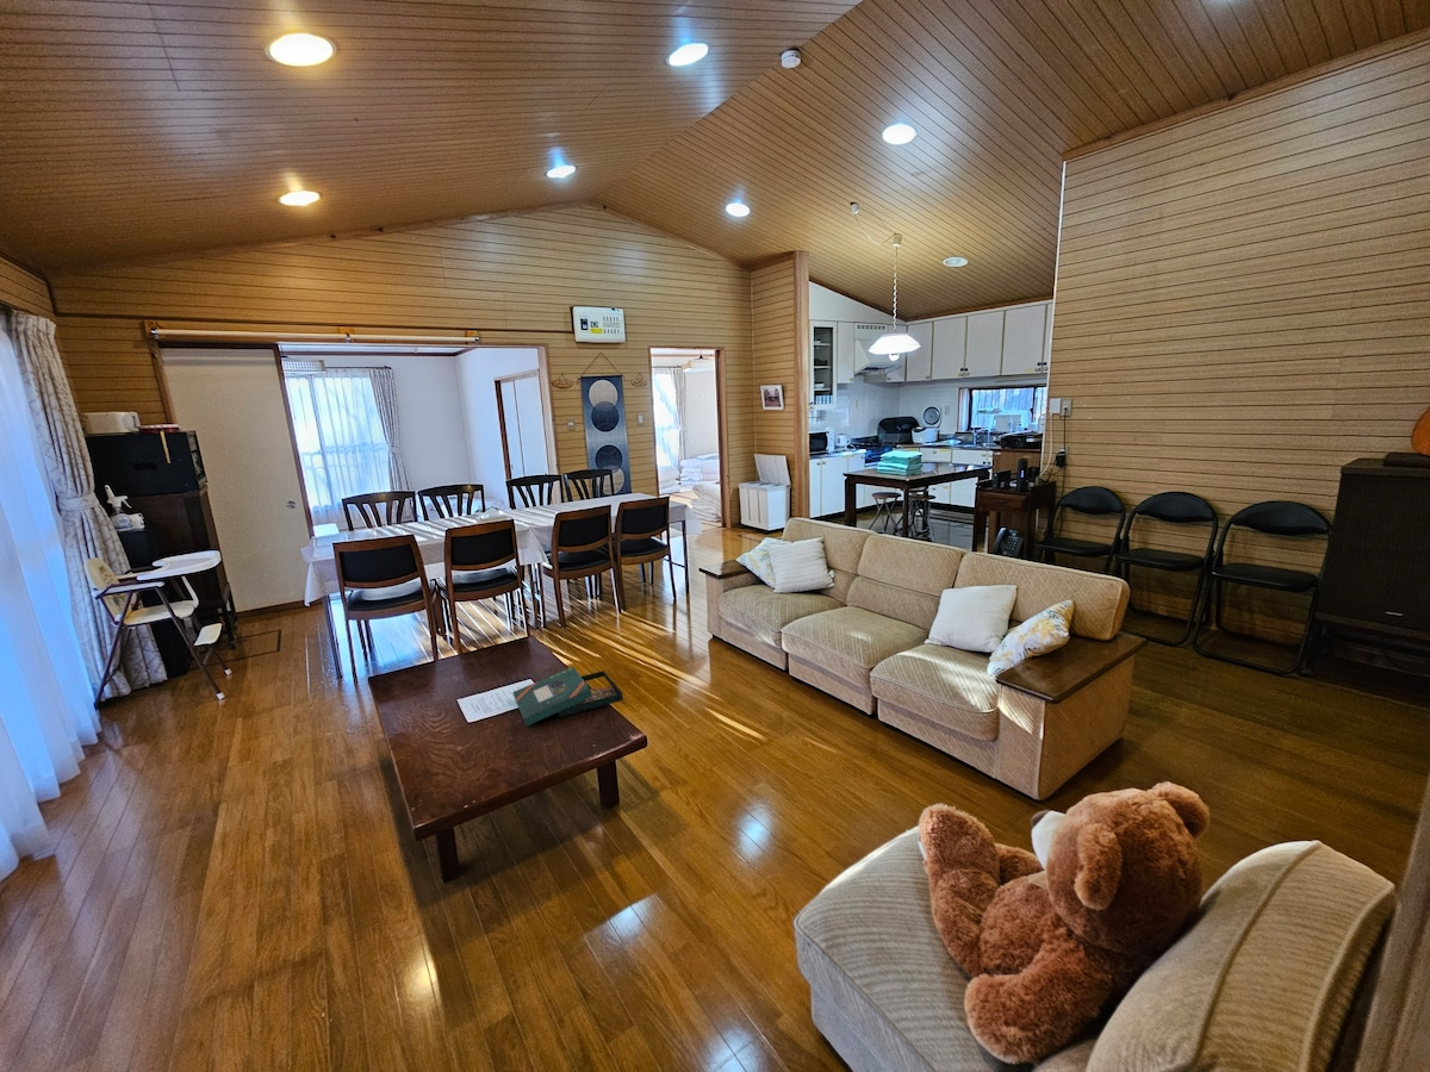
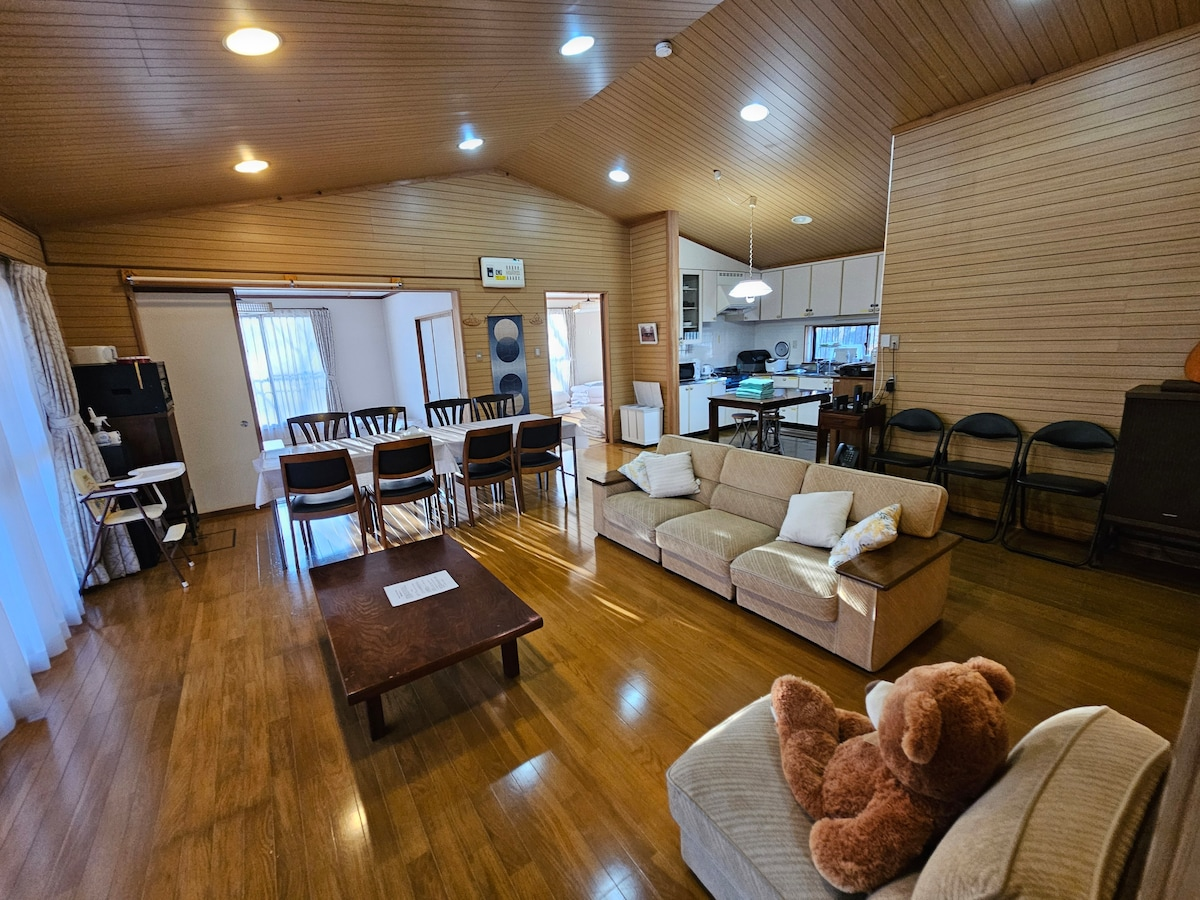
- board game (566, 690)
